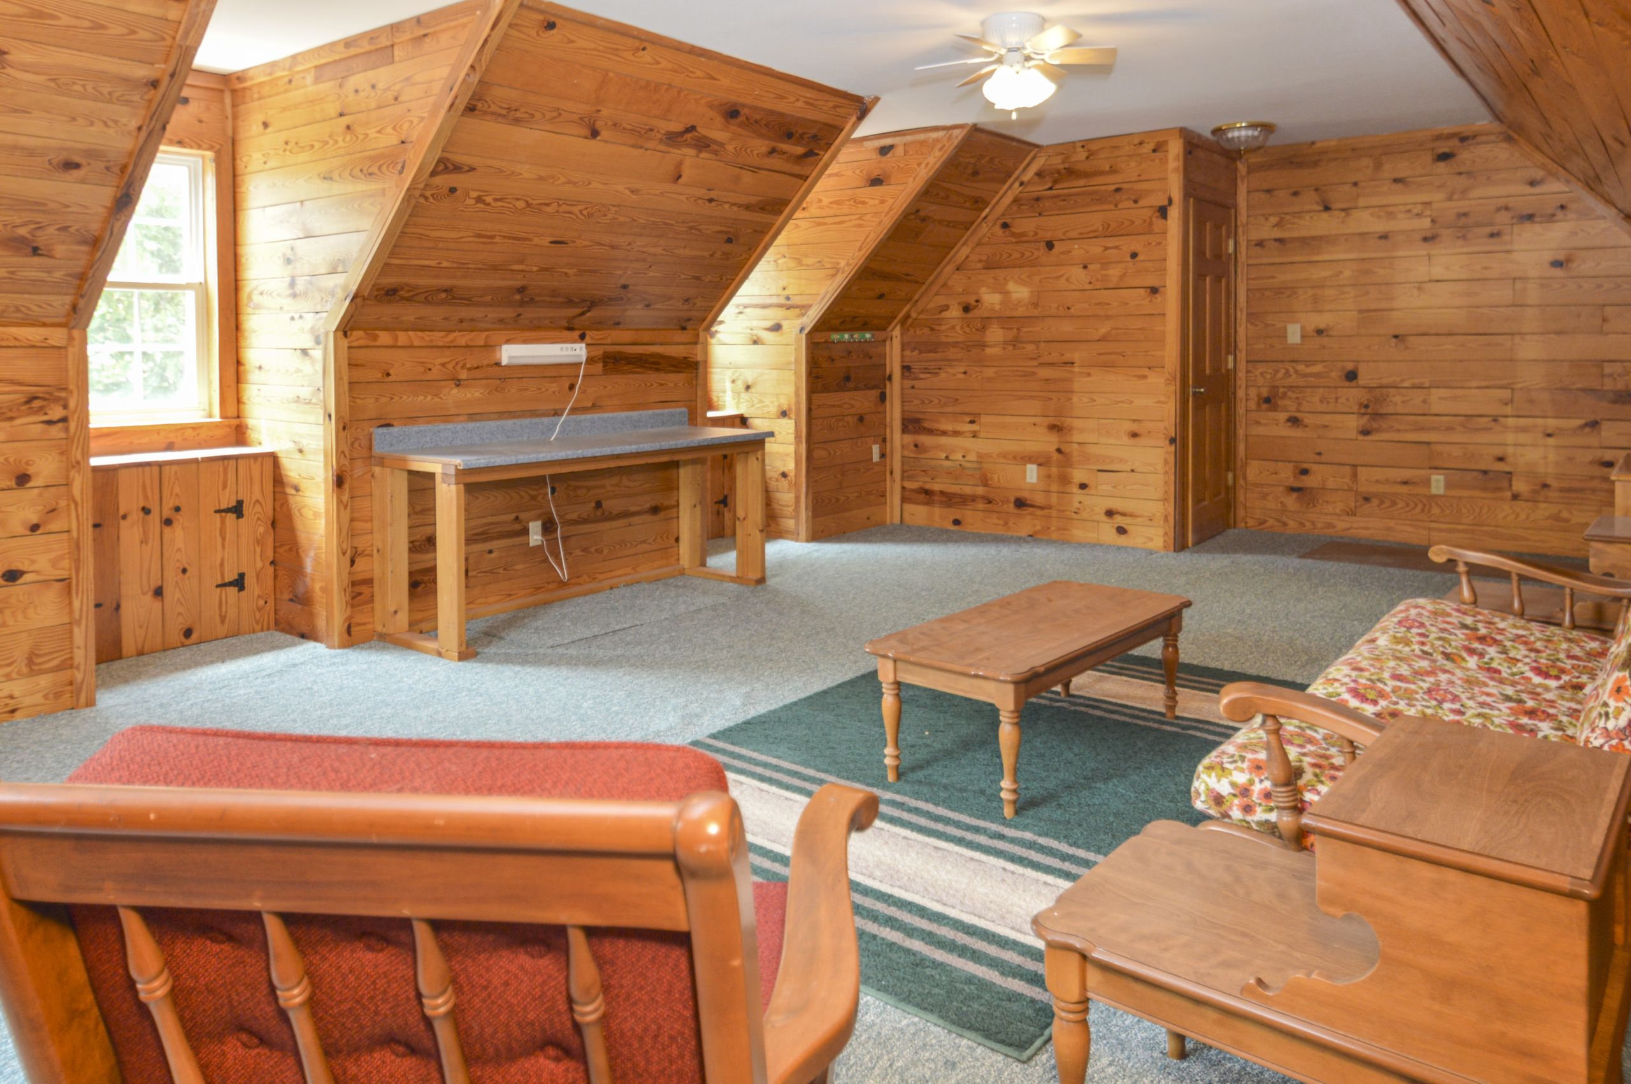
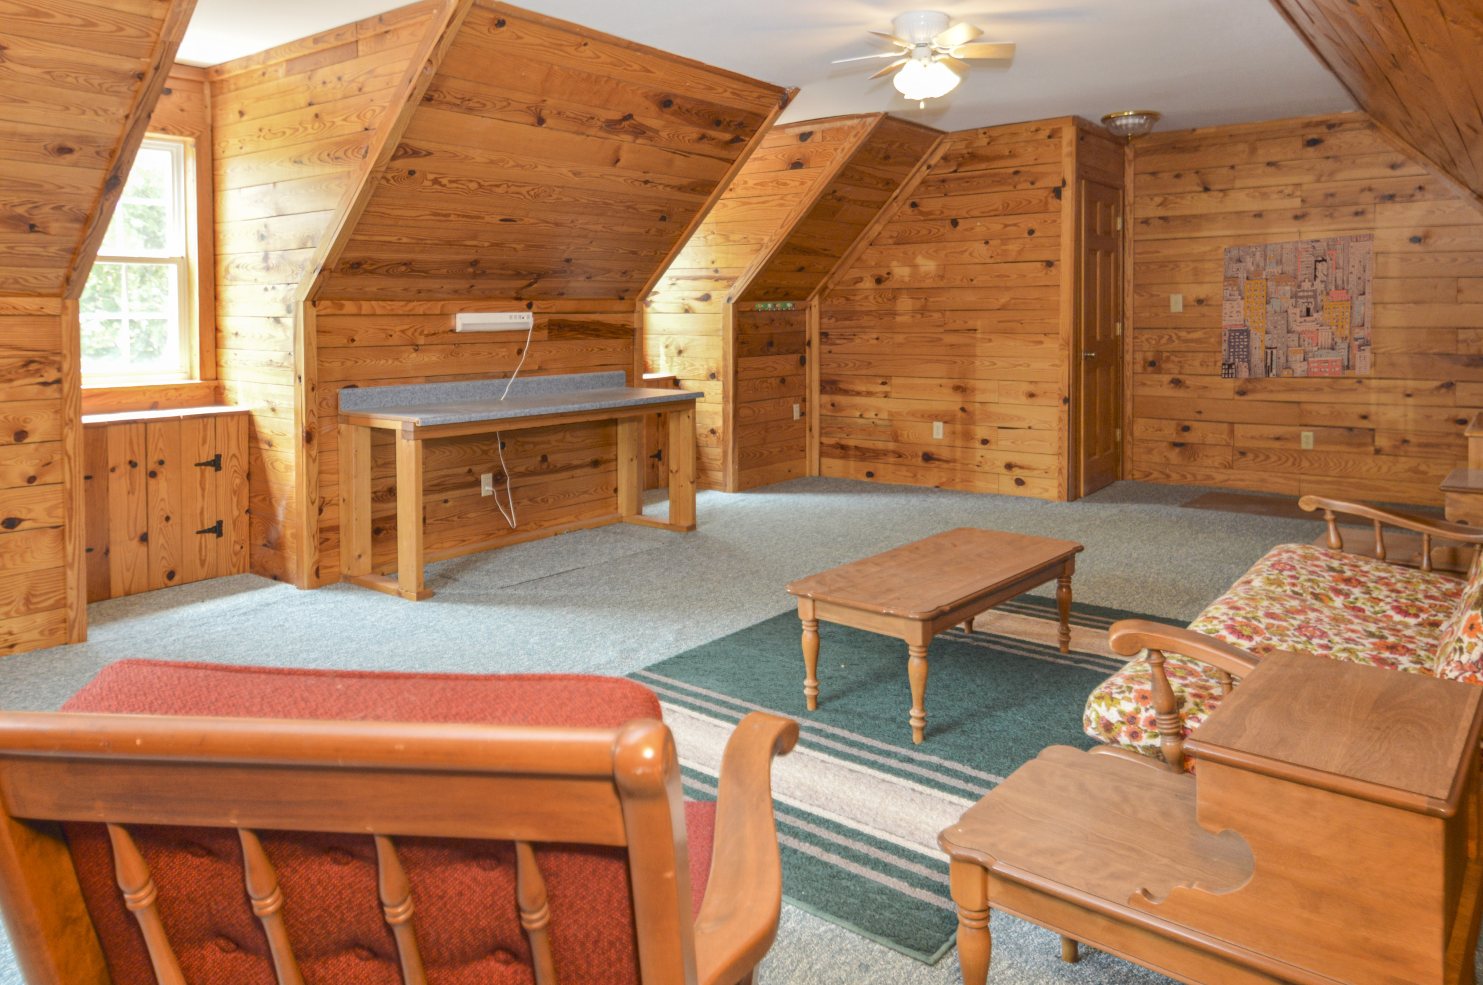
+ wall art (1294, 309)
